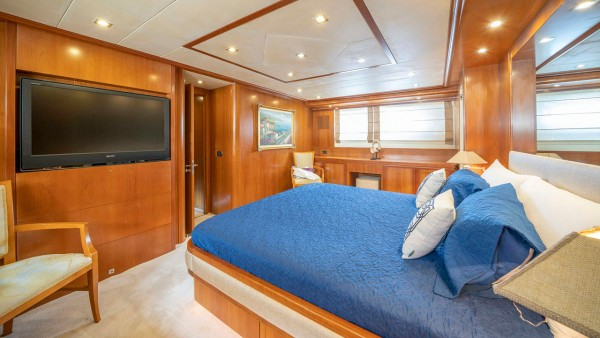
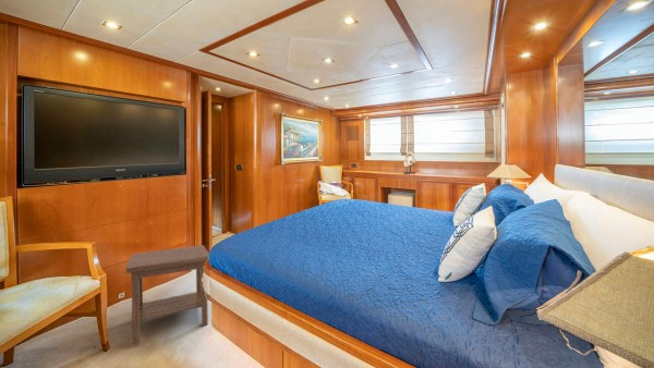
+ side table (174, 296)
